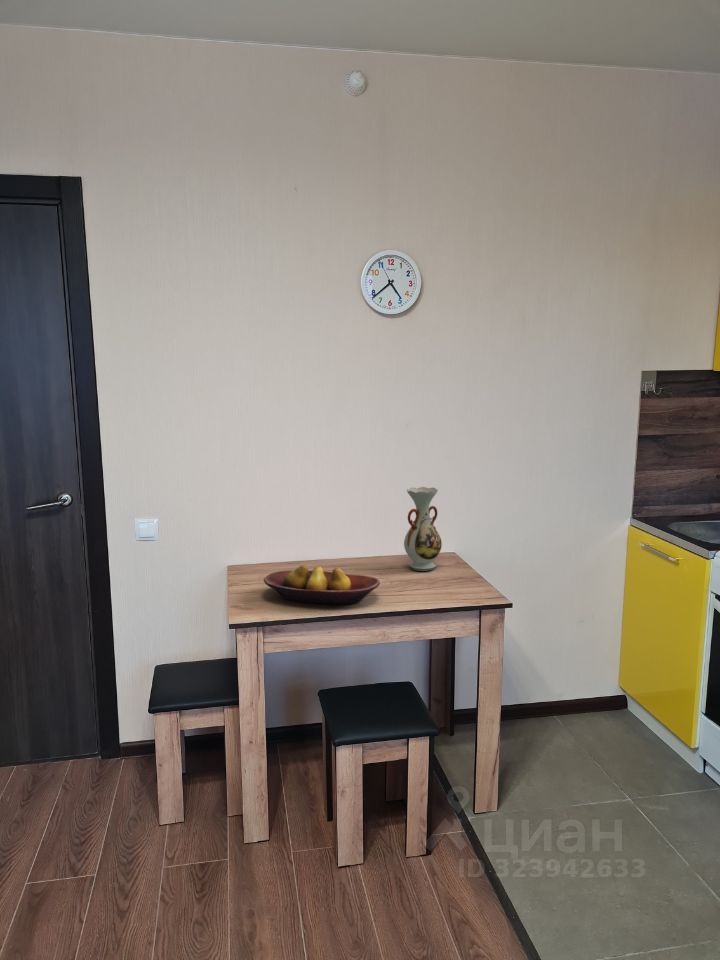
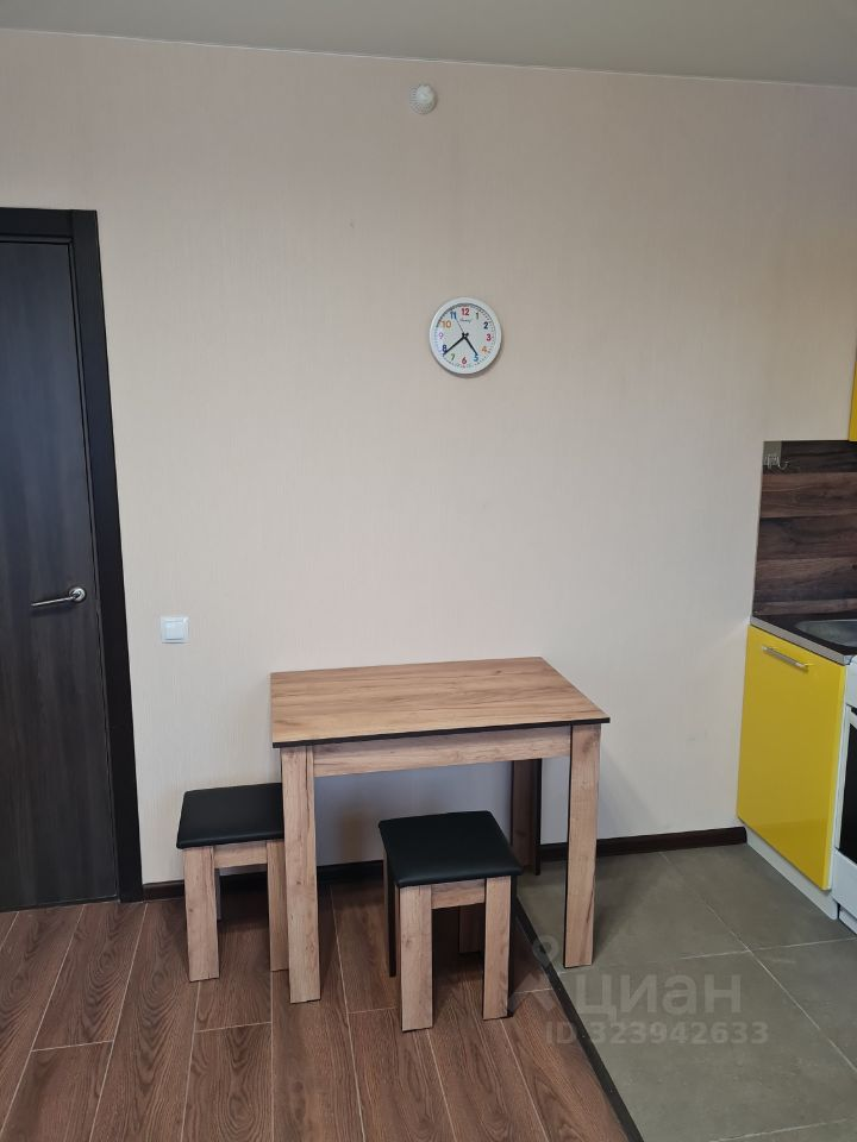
- vase (422, 528)
- fruit bowl (321, 582)
